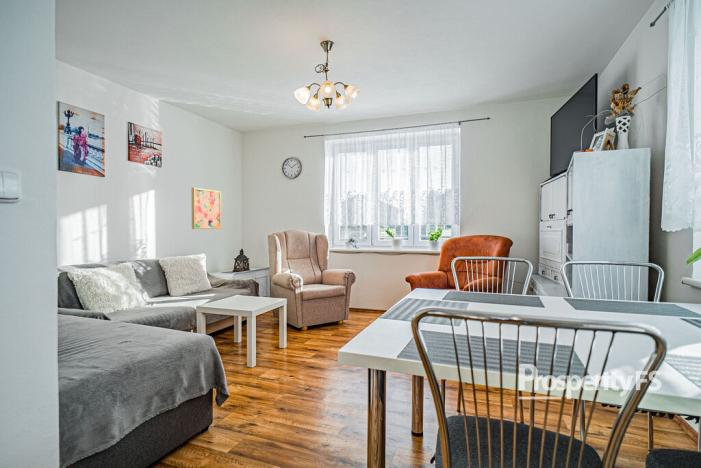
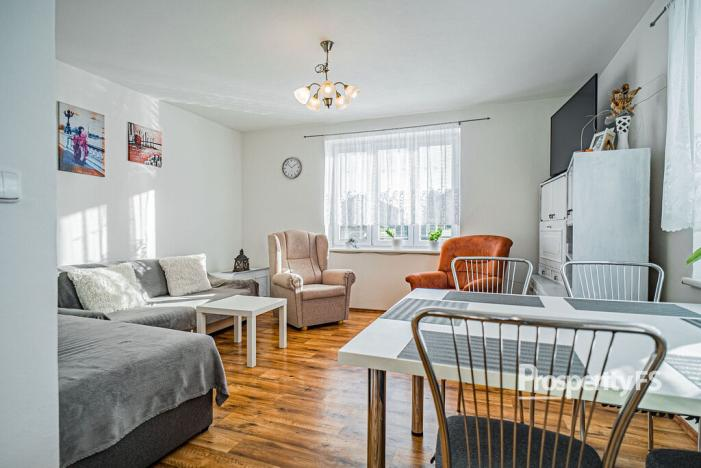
- wall art (207, 209)
